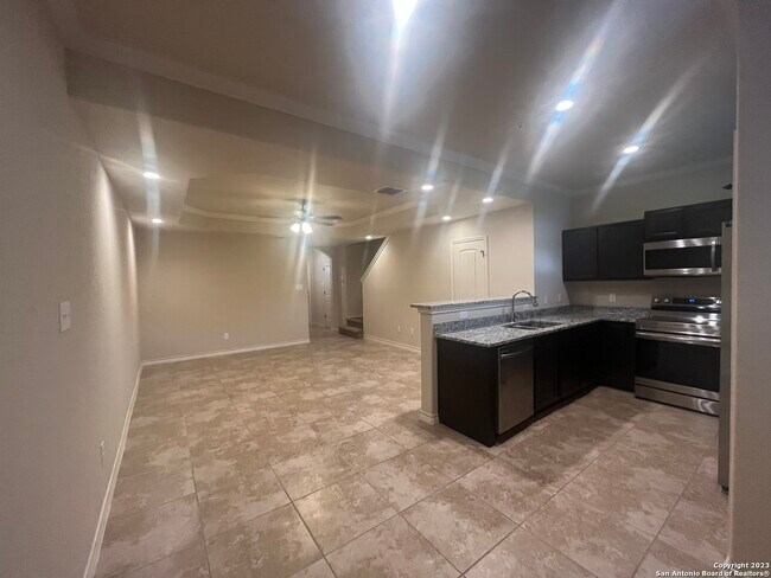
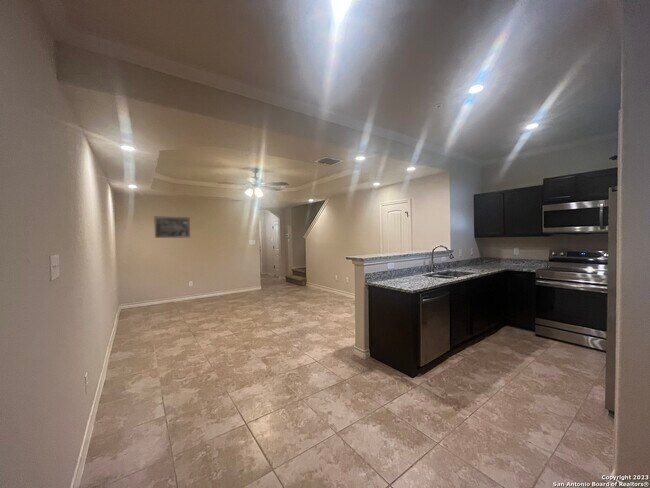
+ wall art (172, 227)
